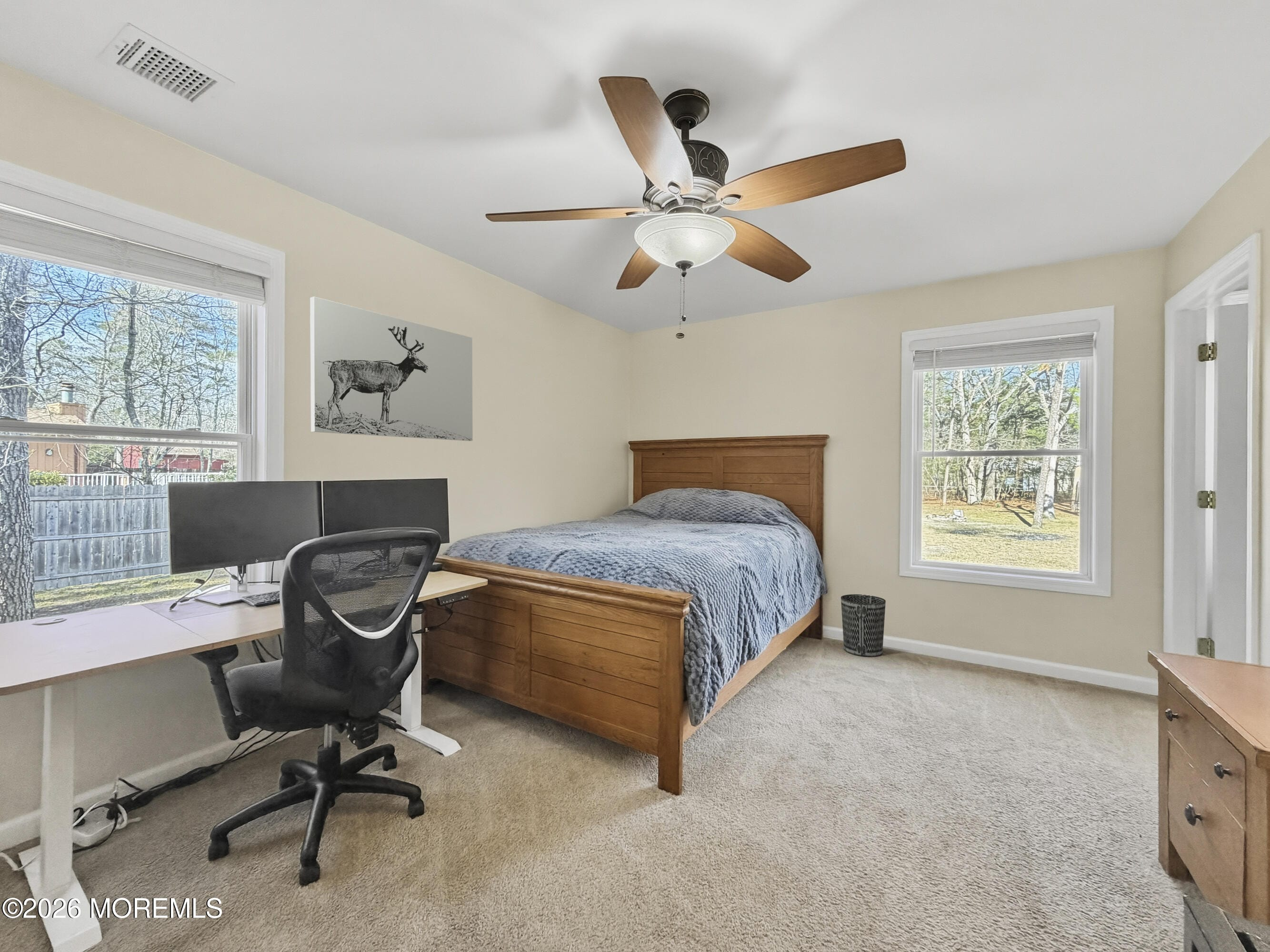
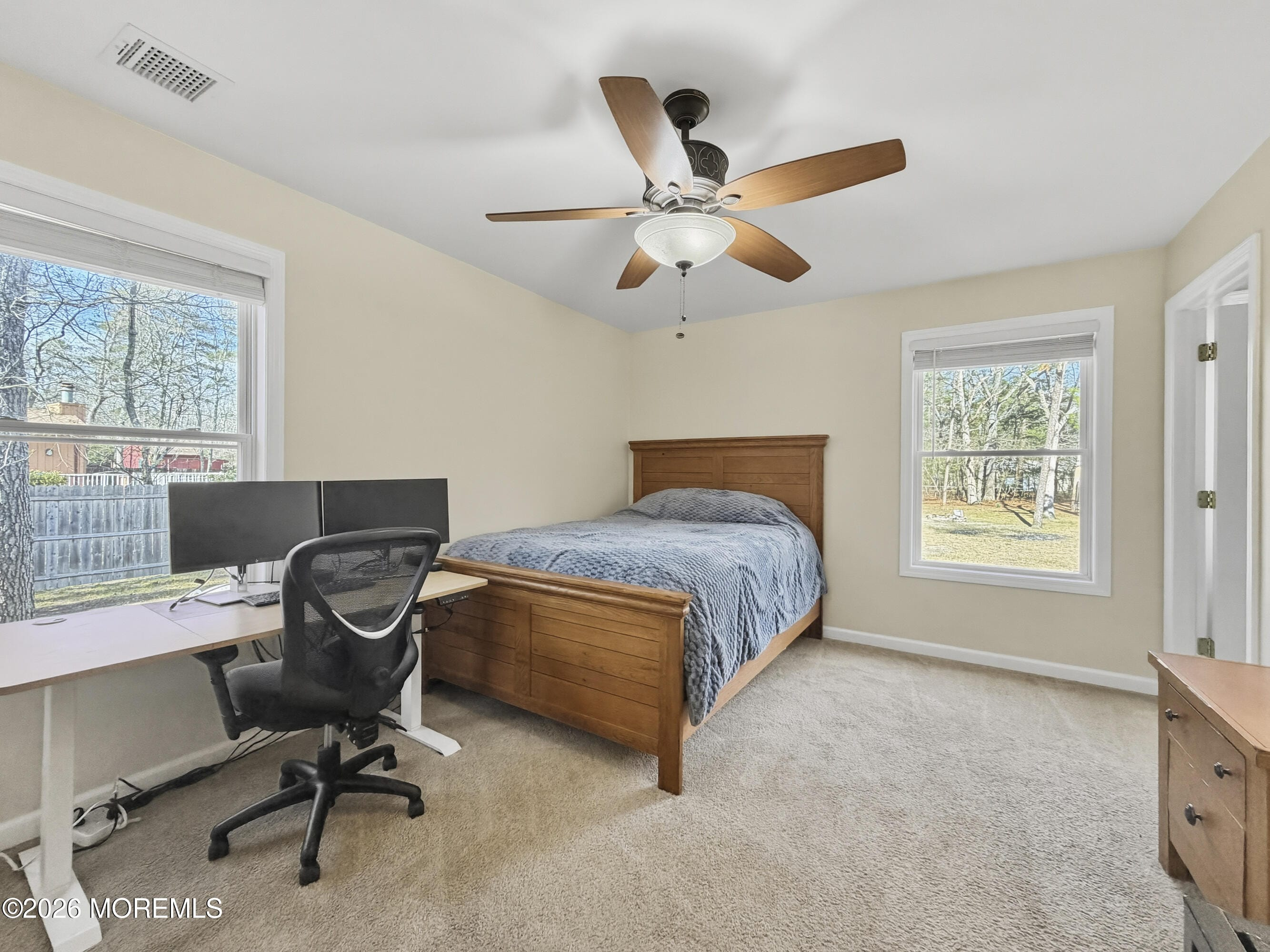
- wall art (402, 378)
- wastebasket (863, 625)
